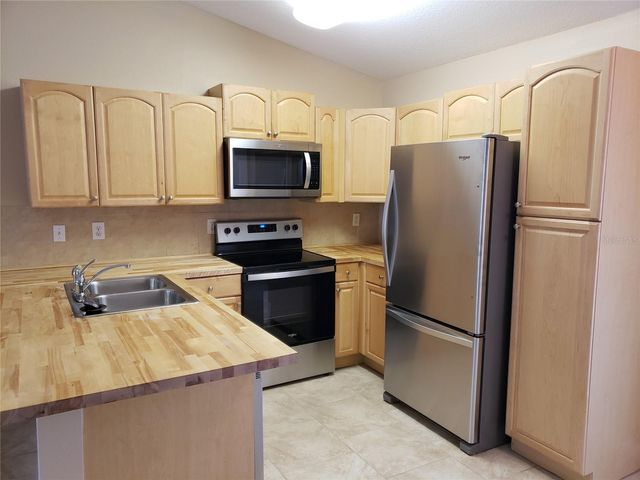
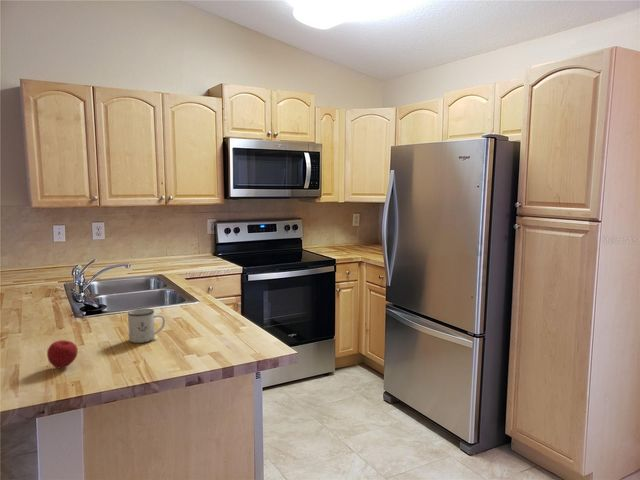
+ mug (147, 324)
+ apple (62, 354)
